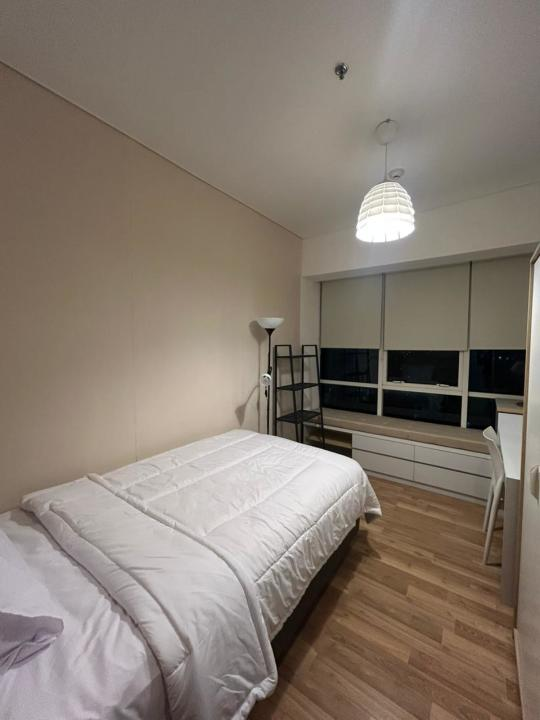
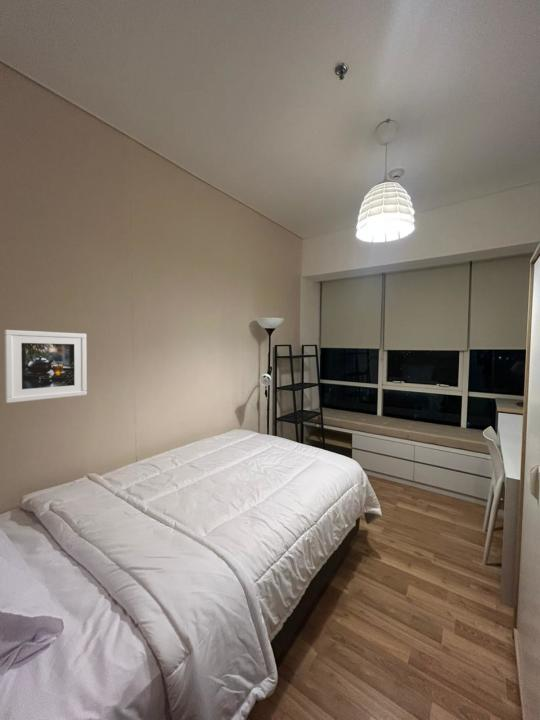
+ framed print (49, 365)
